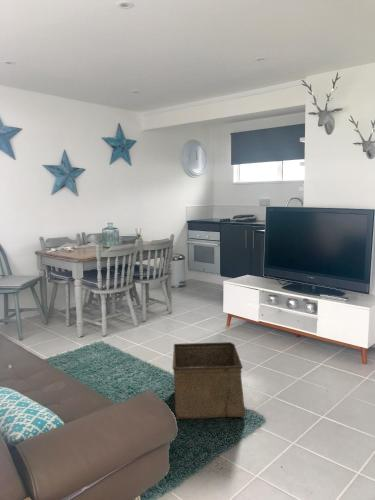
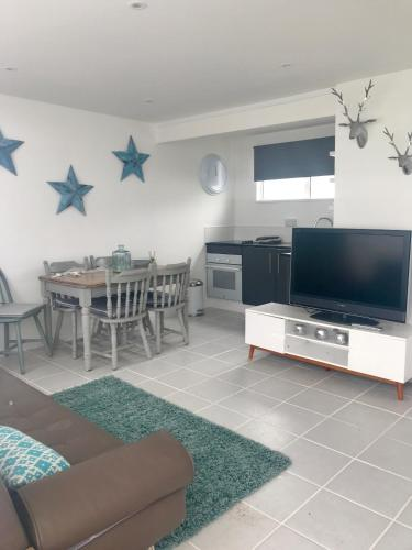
- storage bin (207, 378)
